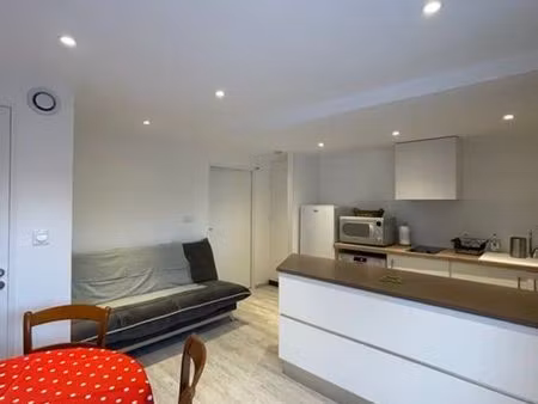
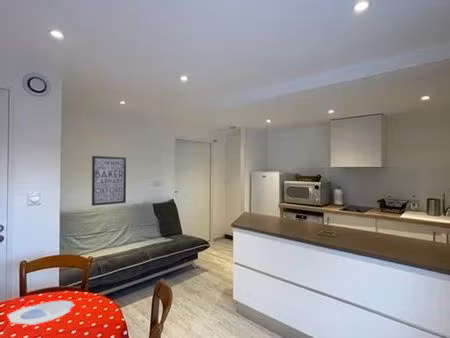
+ plate (43, 310)
+ wall art (109, 180)
